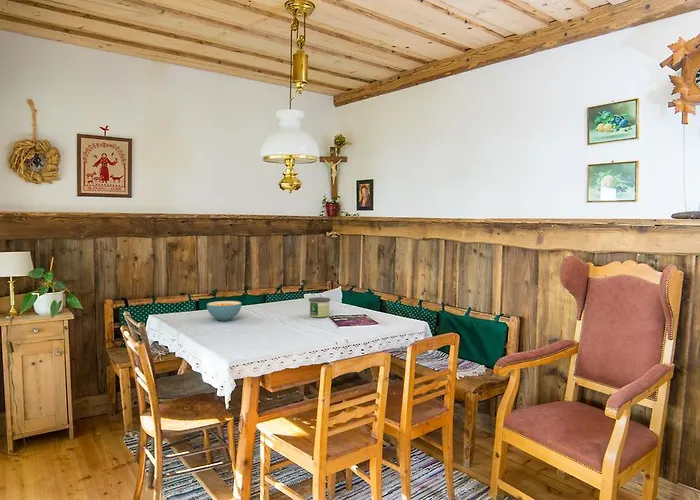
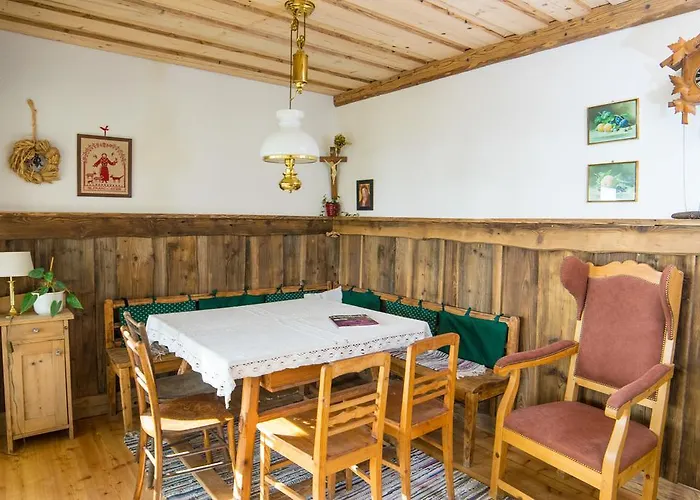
- cereal bowl (224, 311)
- candle (319, 307)
